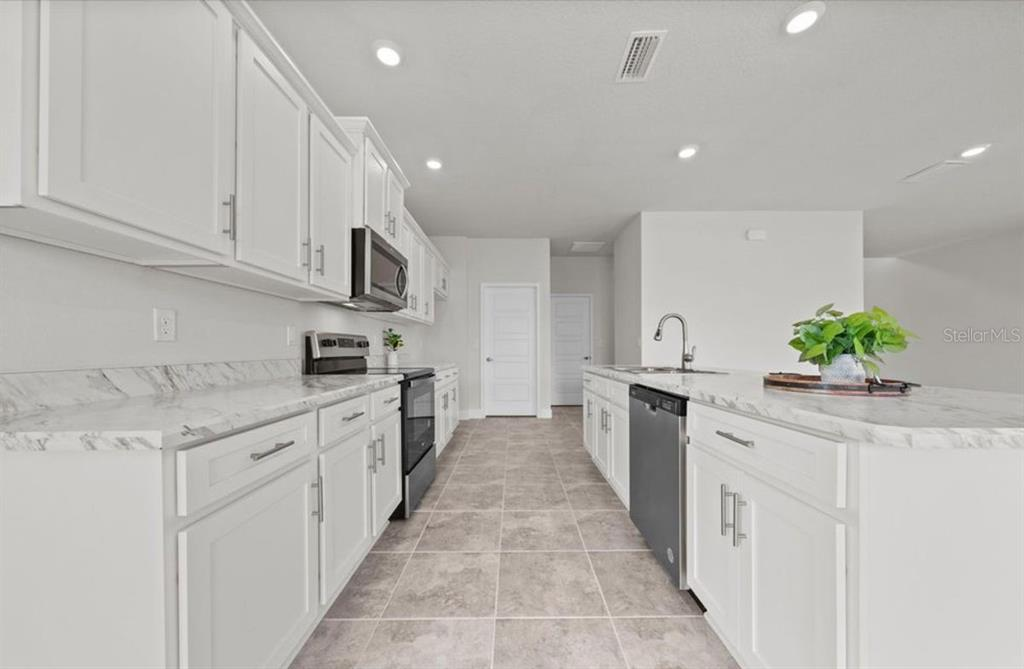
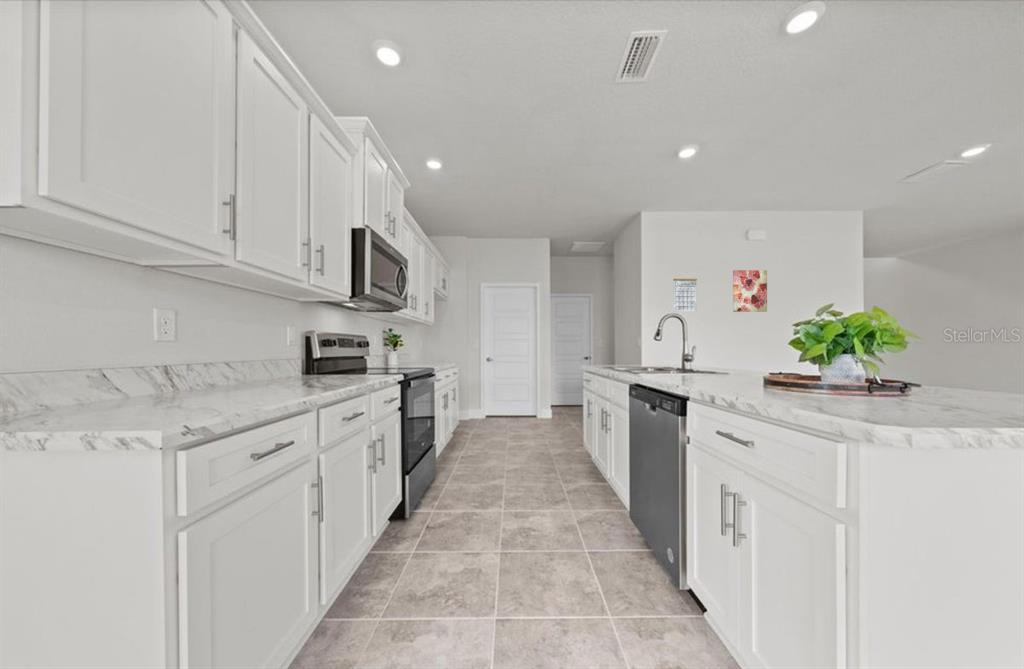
+ wall art (750, 291)
+ calendar (685, 291)
